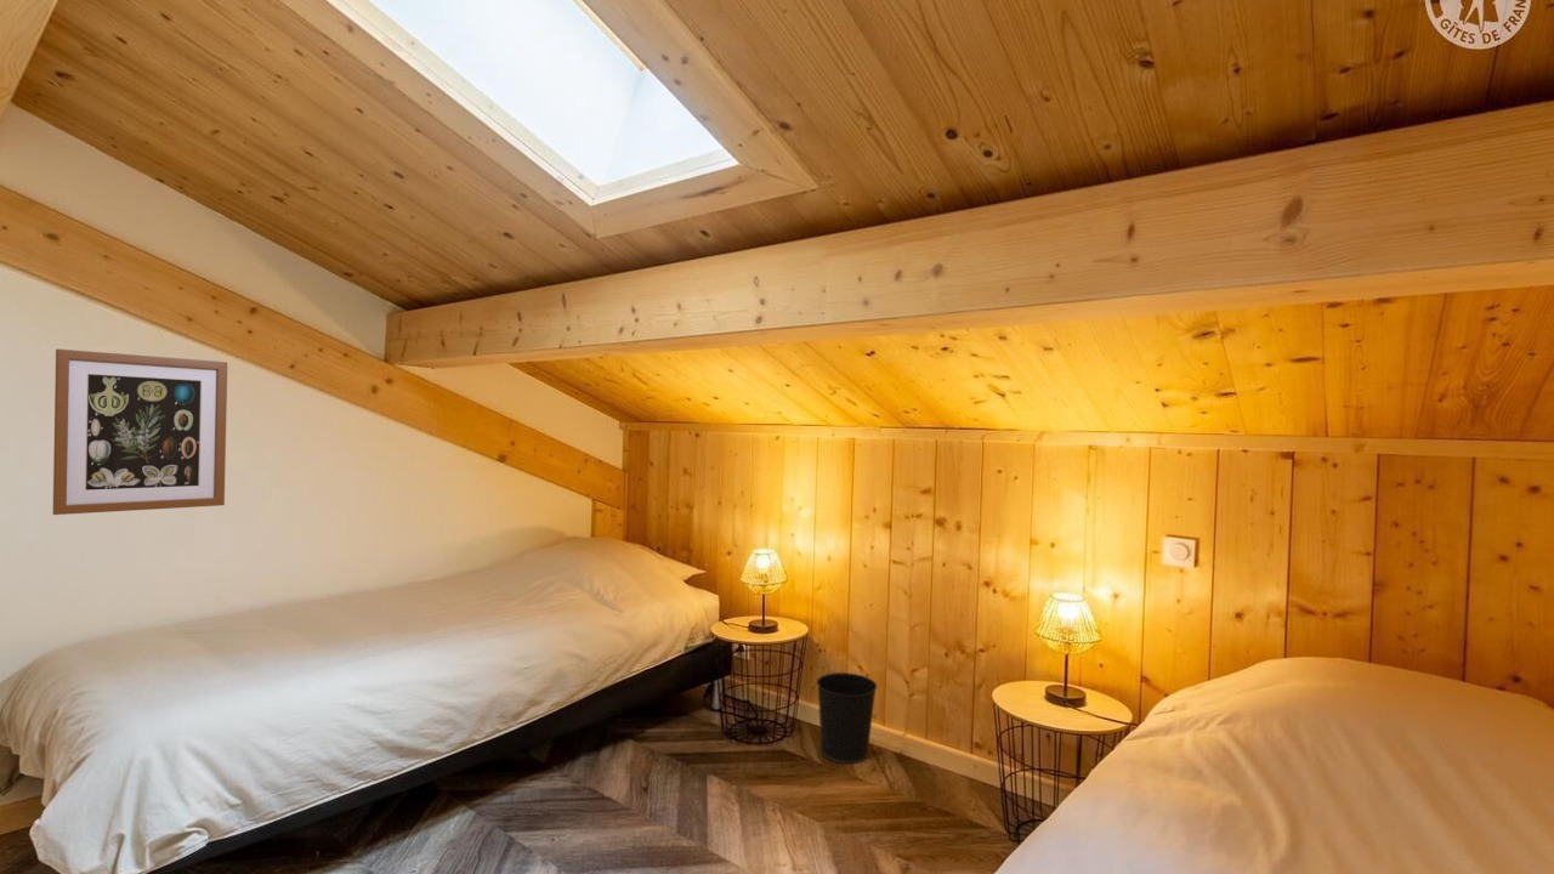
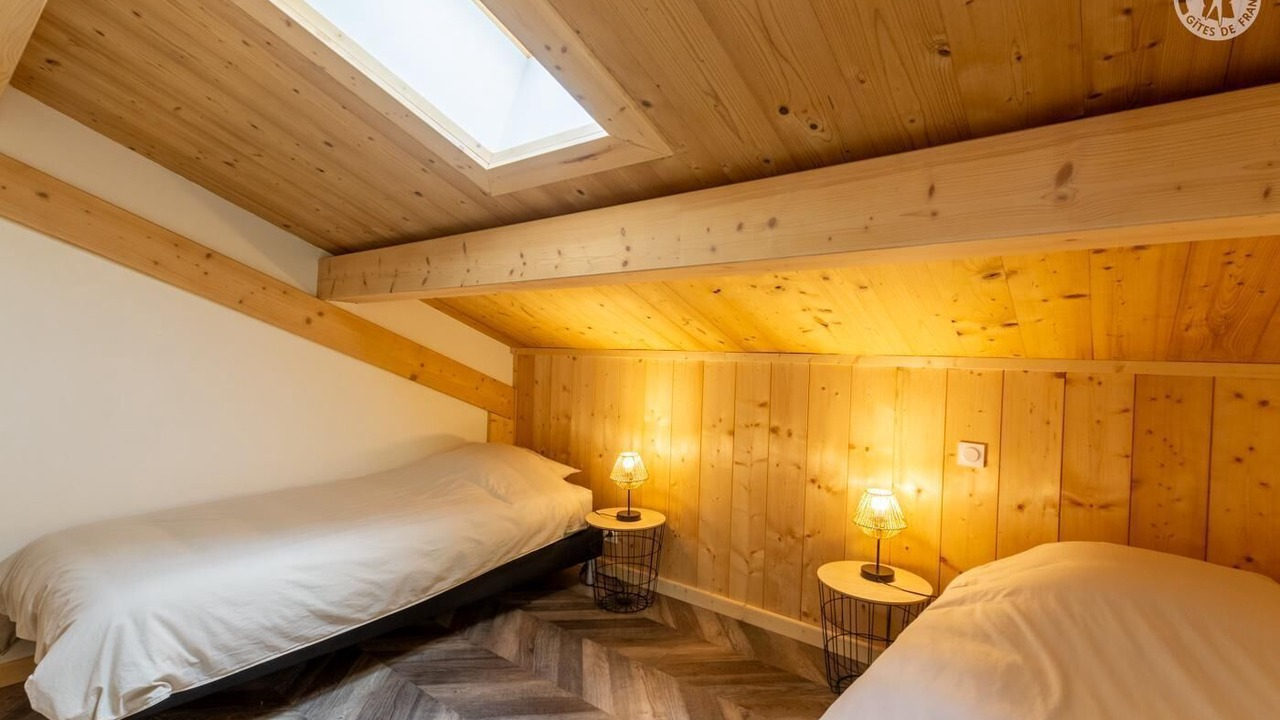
- wastebasket (845, 717)
- wall art (146, 432)
